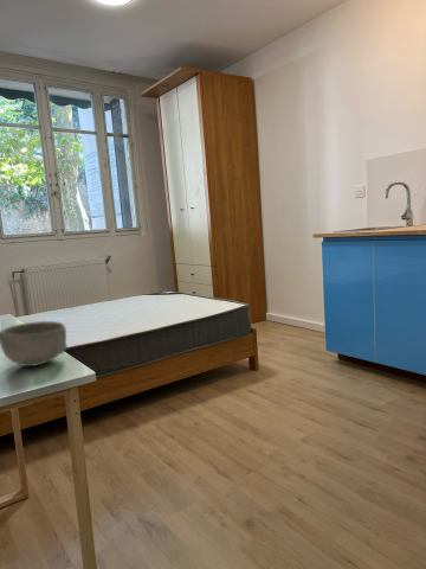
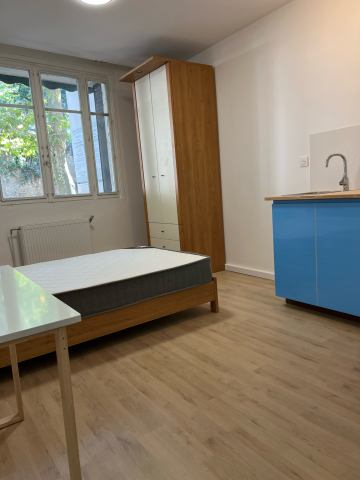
- bowl (36, 344)
